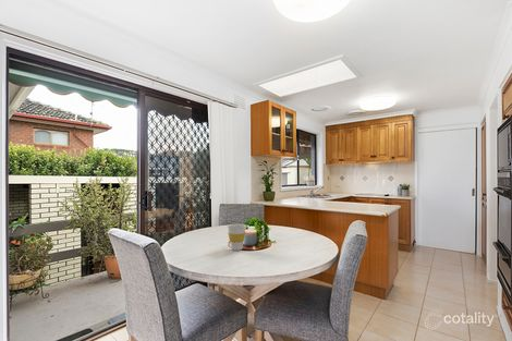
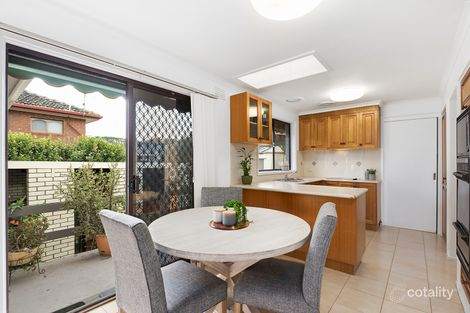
- cup (236, 236)
